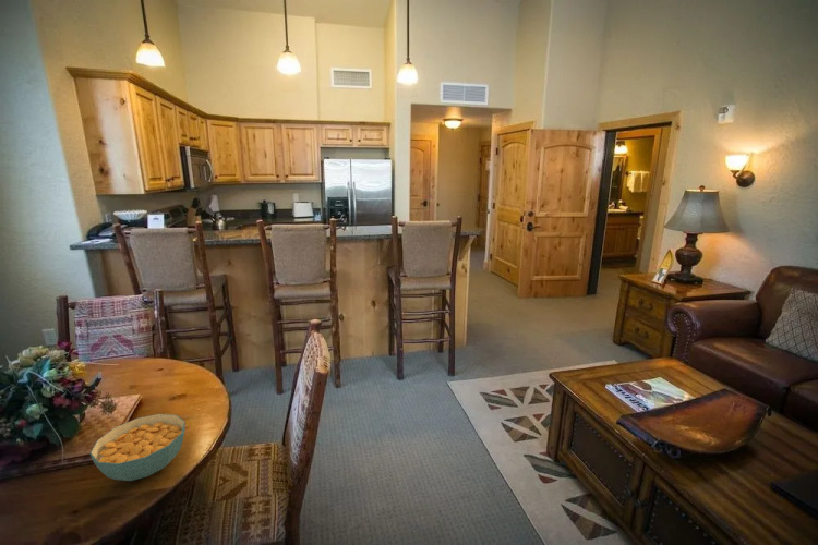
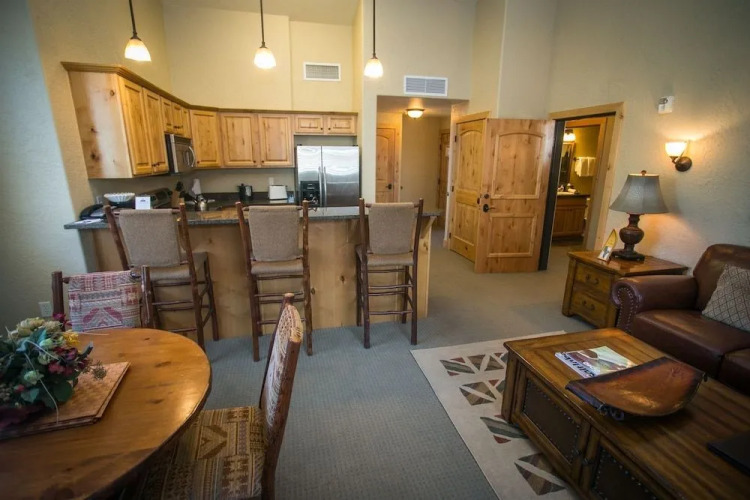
- cereal bowl (143, 452)
